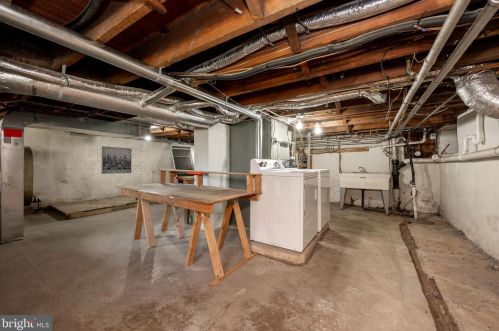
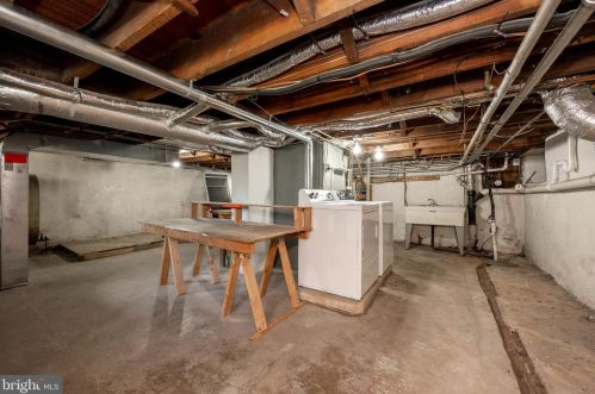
- wall art (117, 160)
